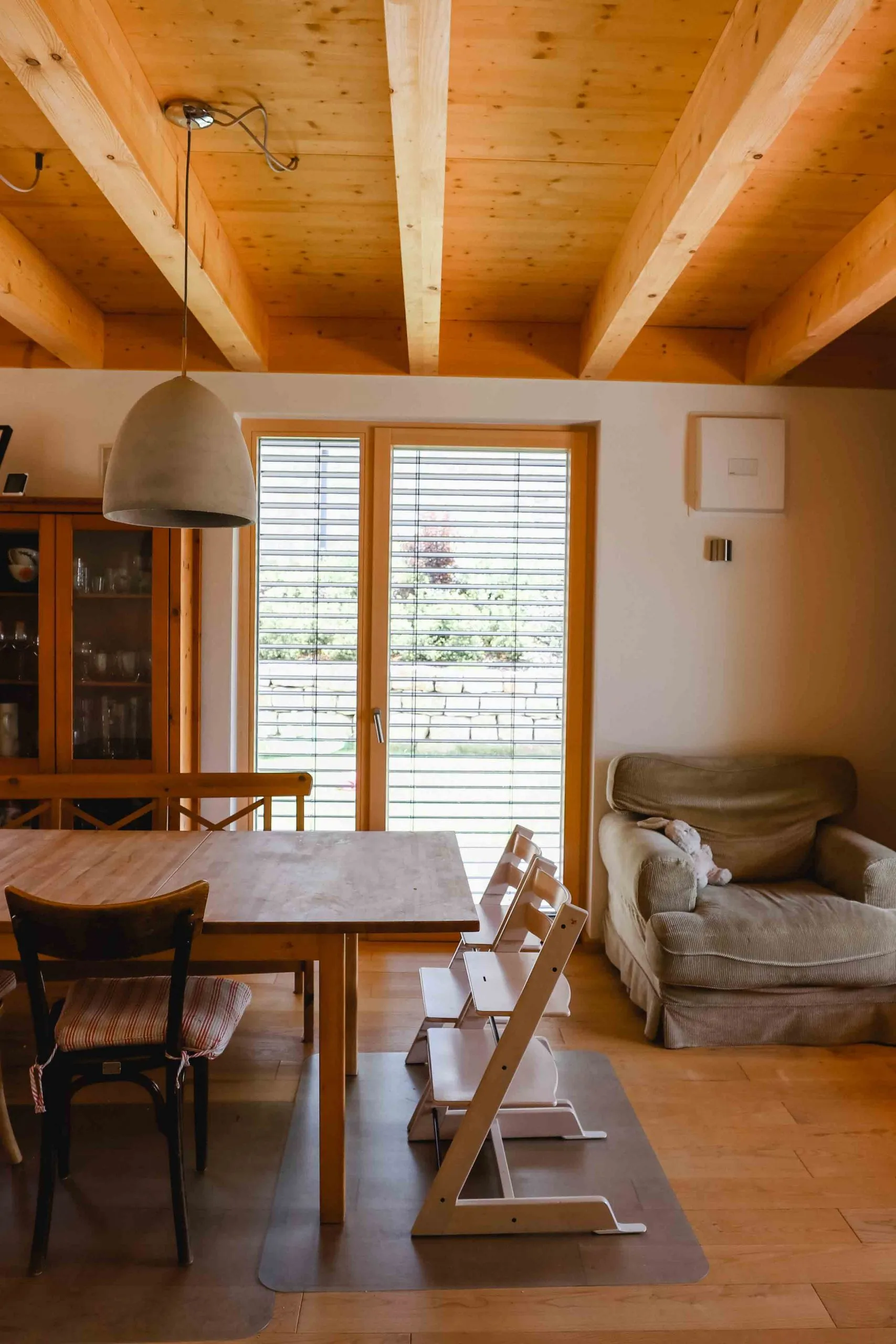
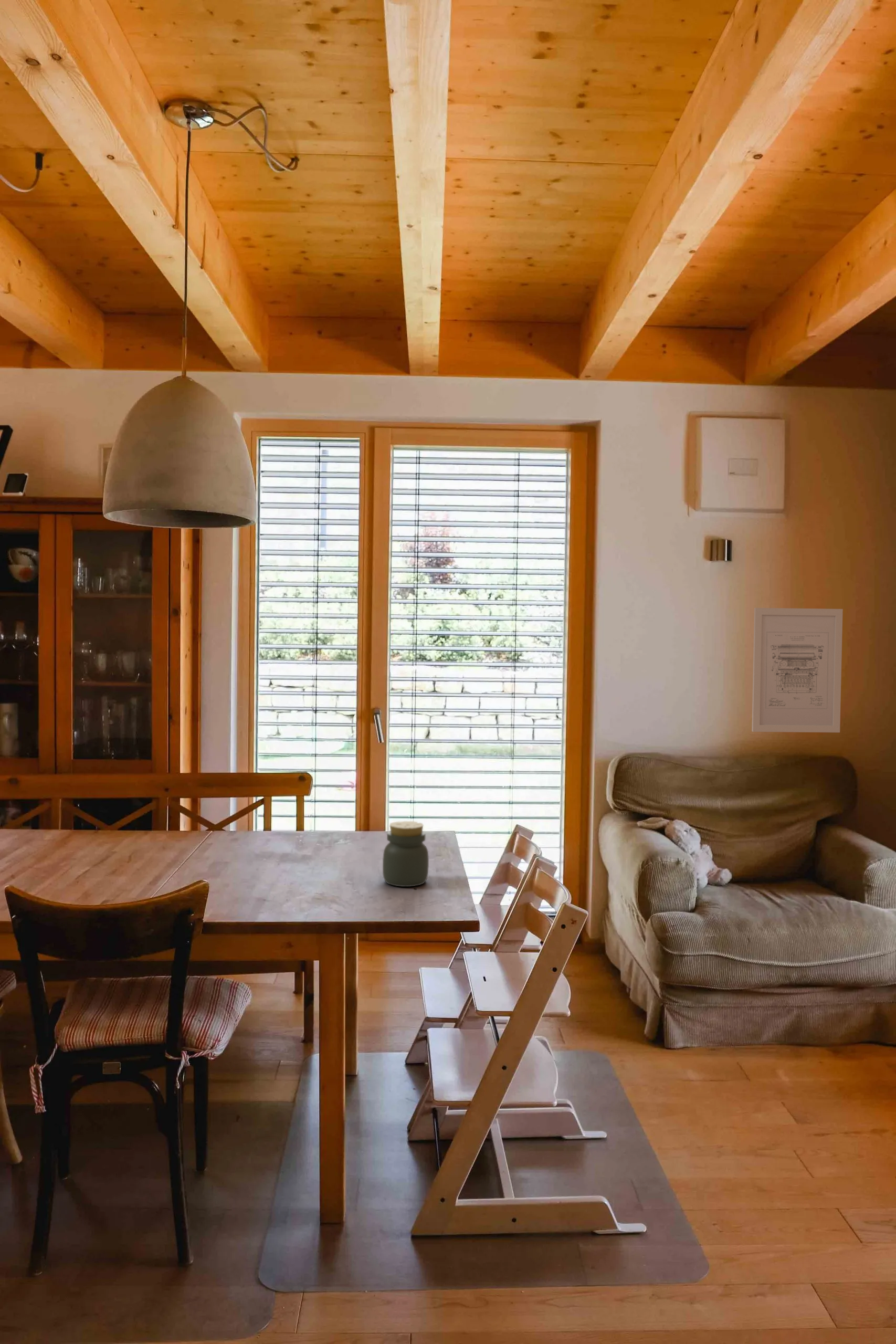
+ wall art (797, 670)
+ jar (406, 853)
